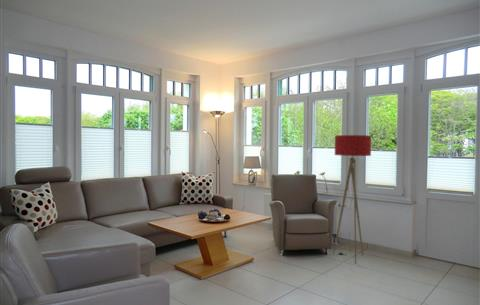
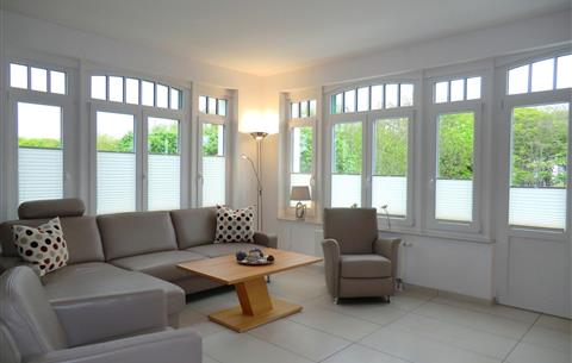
- floor lamp (352, 197)
